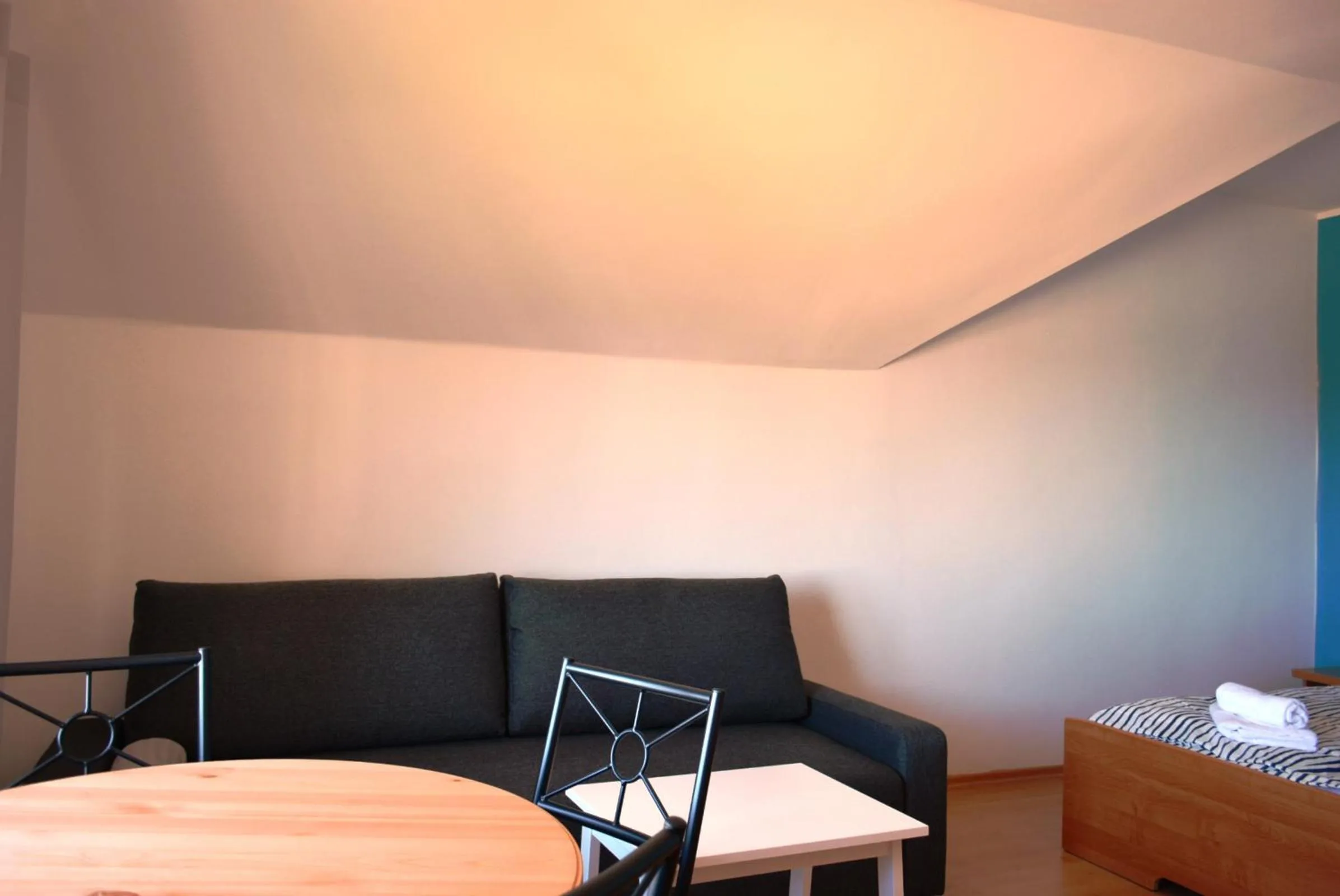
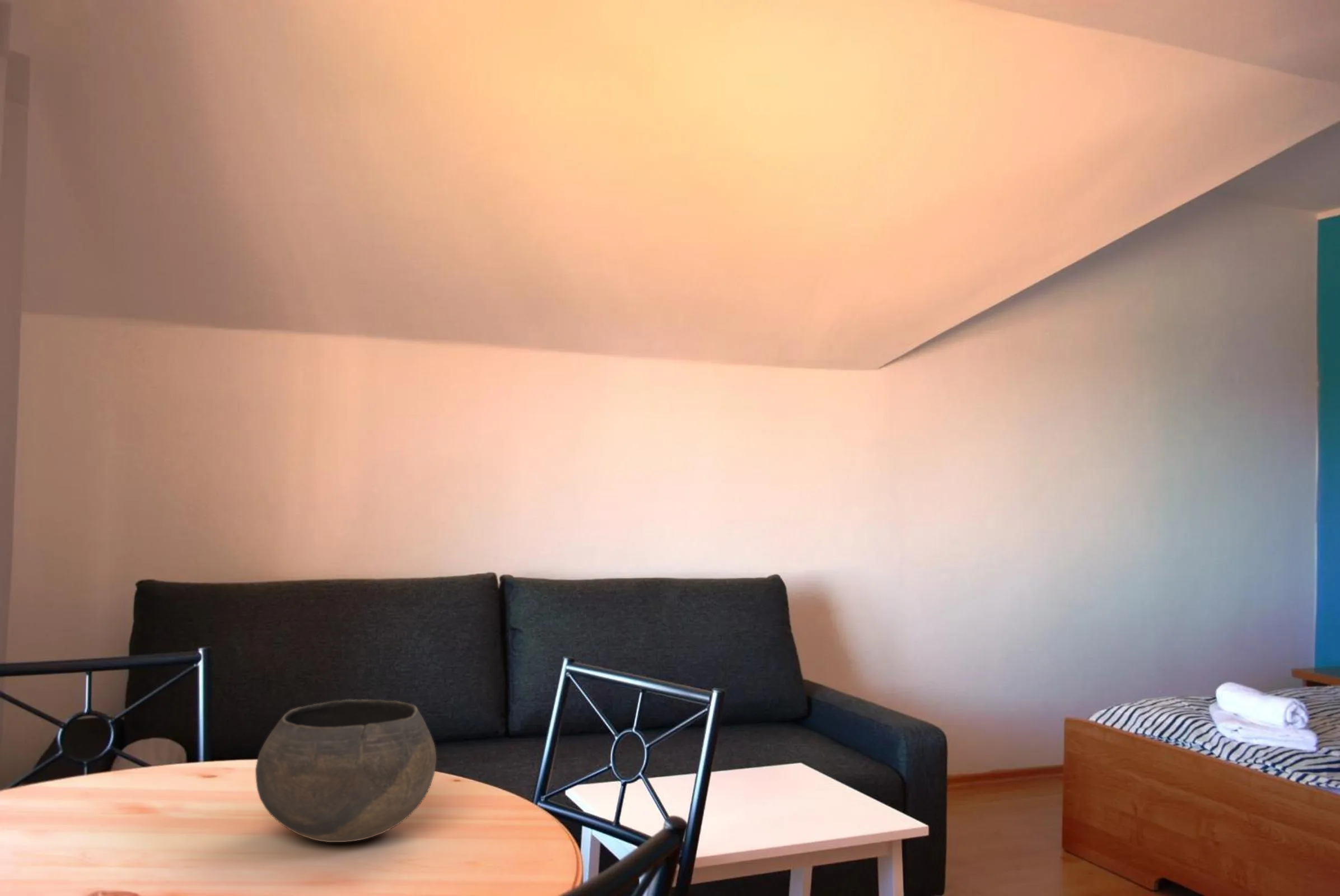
+ bowl (349, 772)
